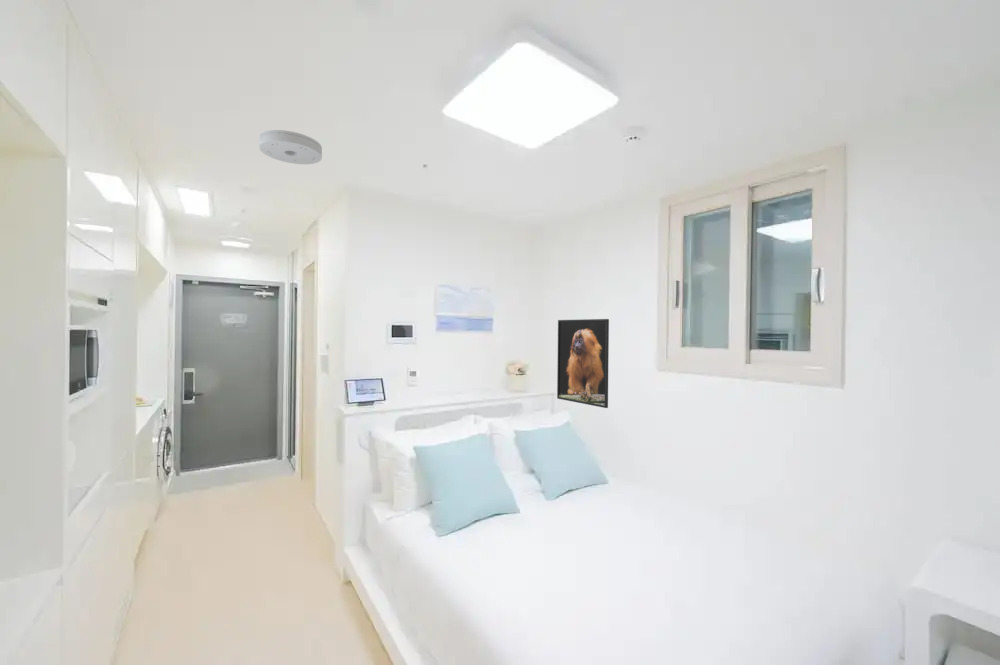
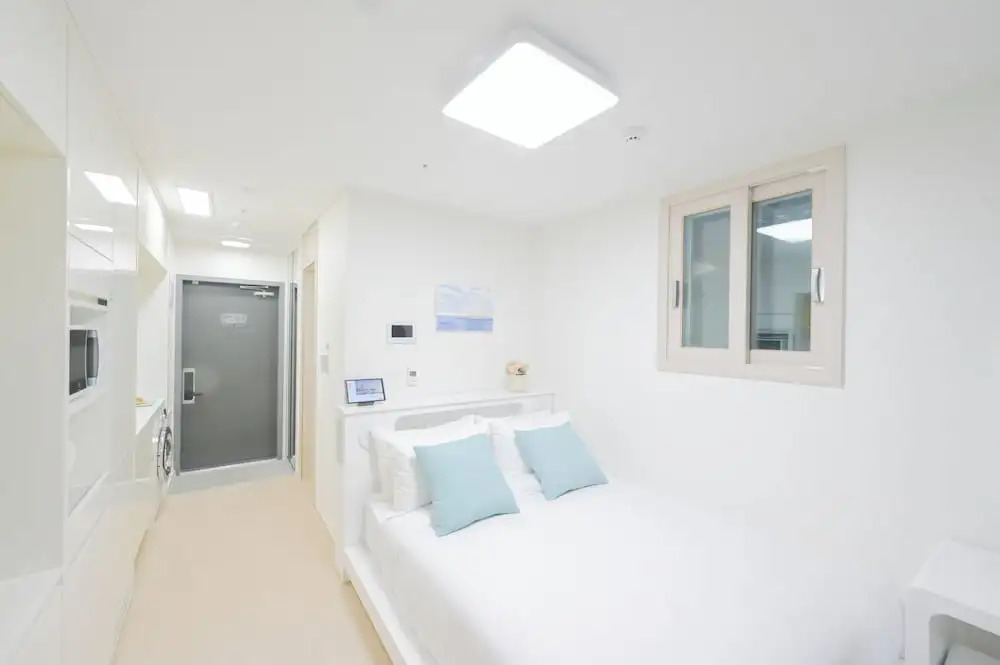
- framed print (581, 361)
- smoke detector (291, 148)
